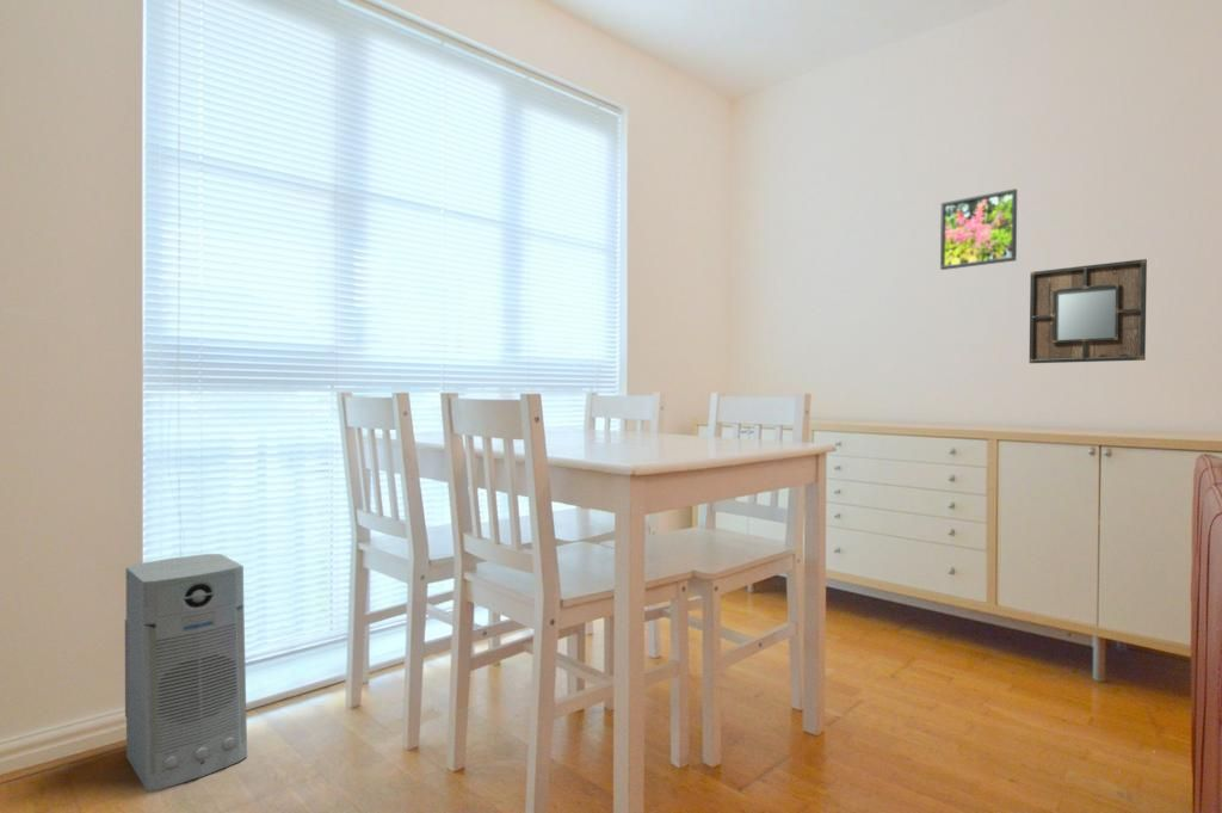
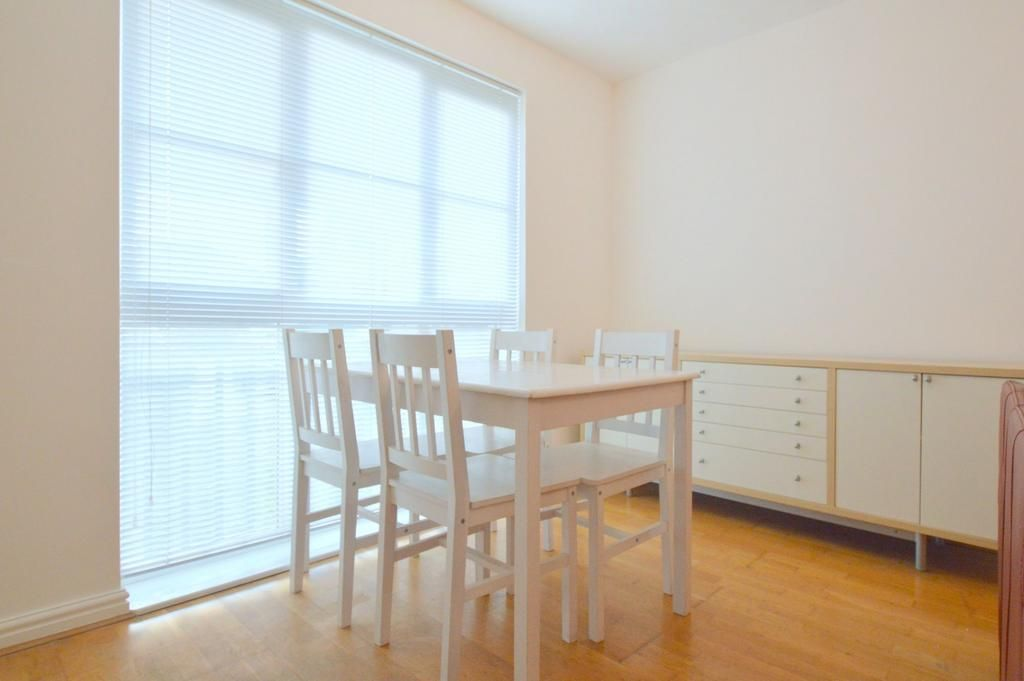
- air purifier (185, 660)
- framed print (977, 230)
- home mirror (1085, 314)
